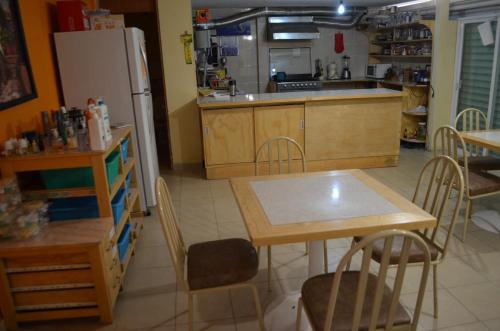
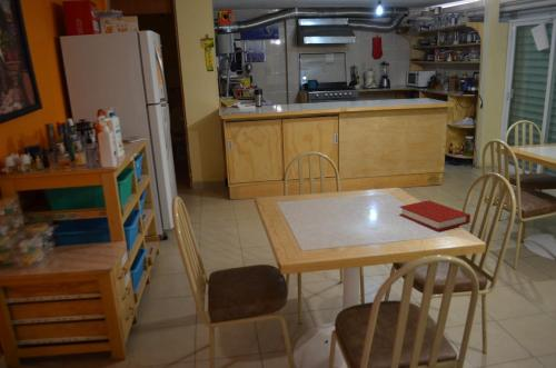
+ book (433, 215)
